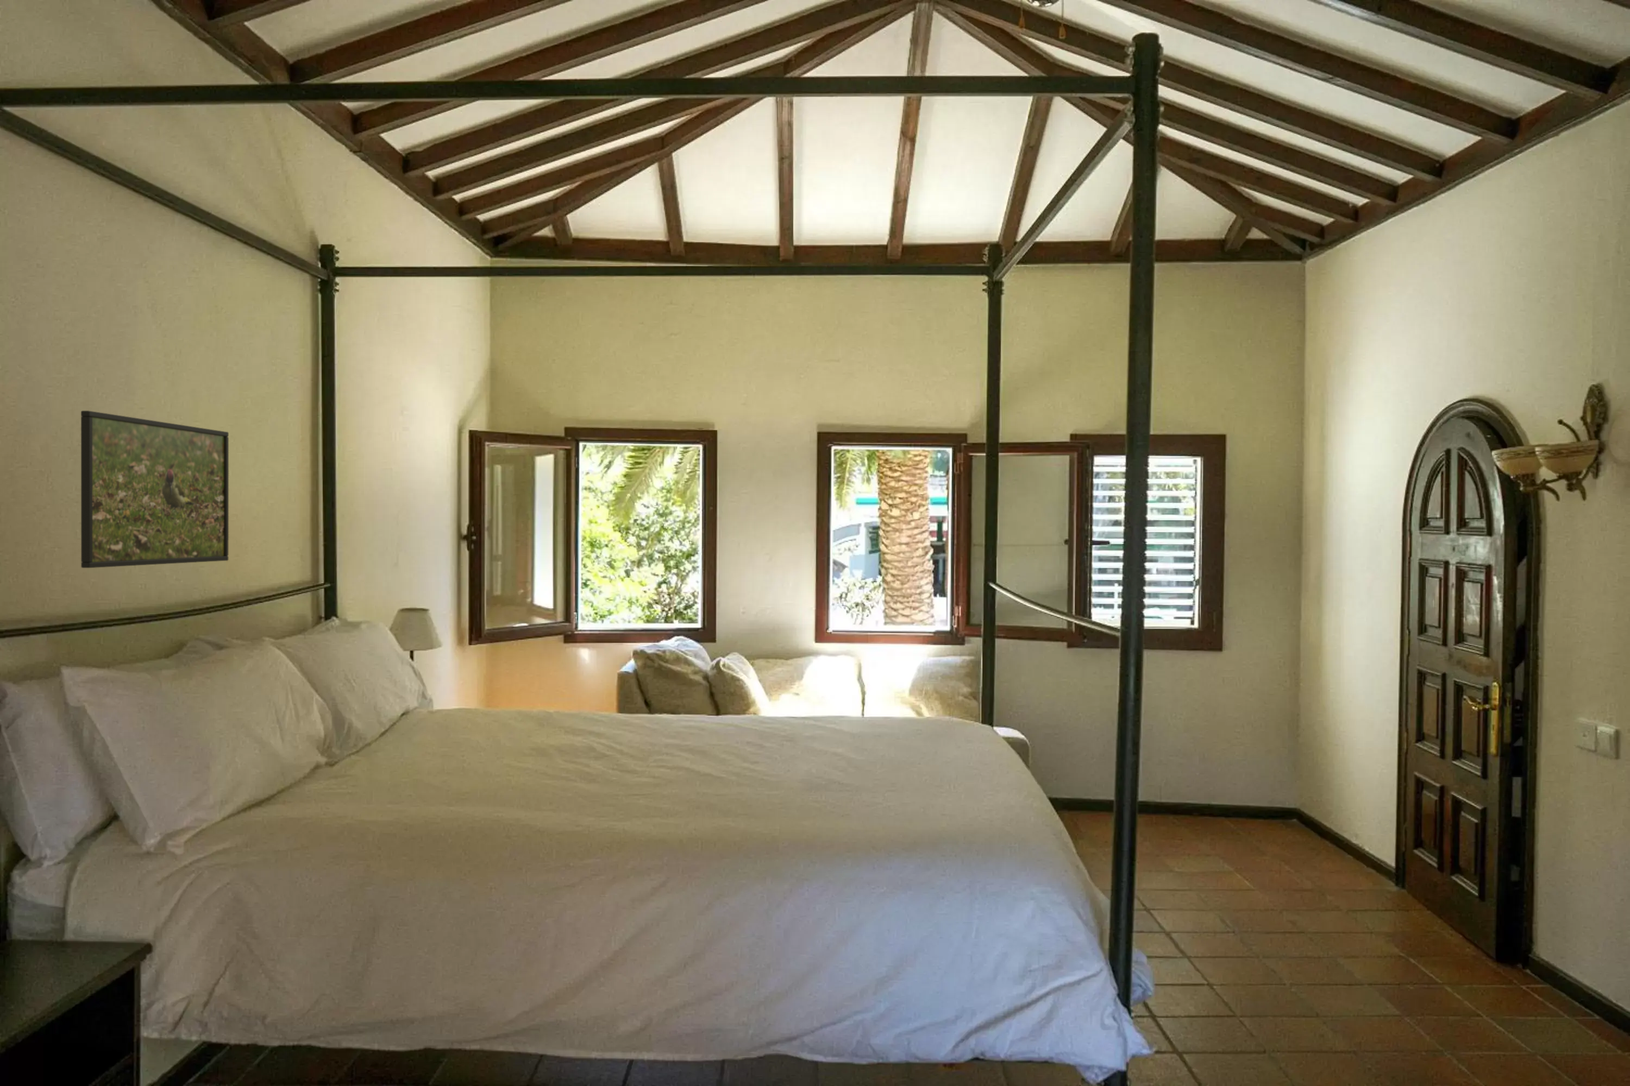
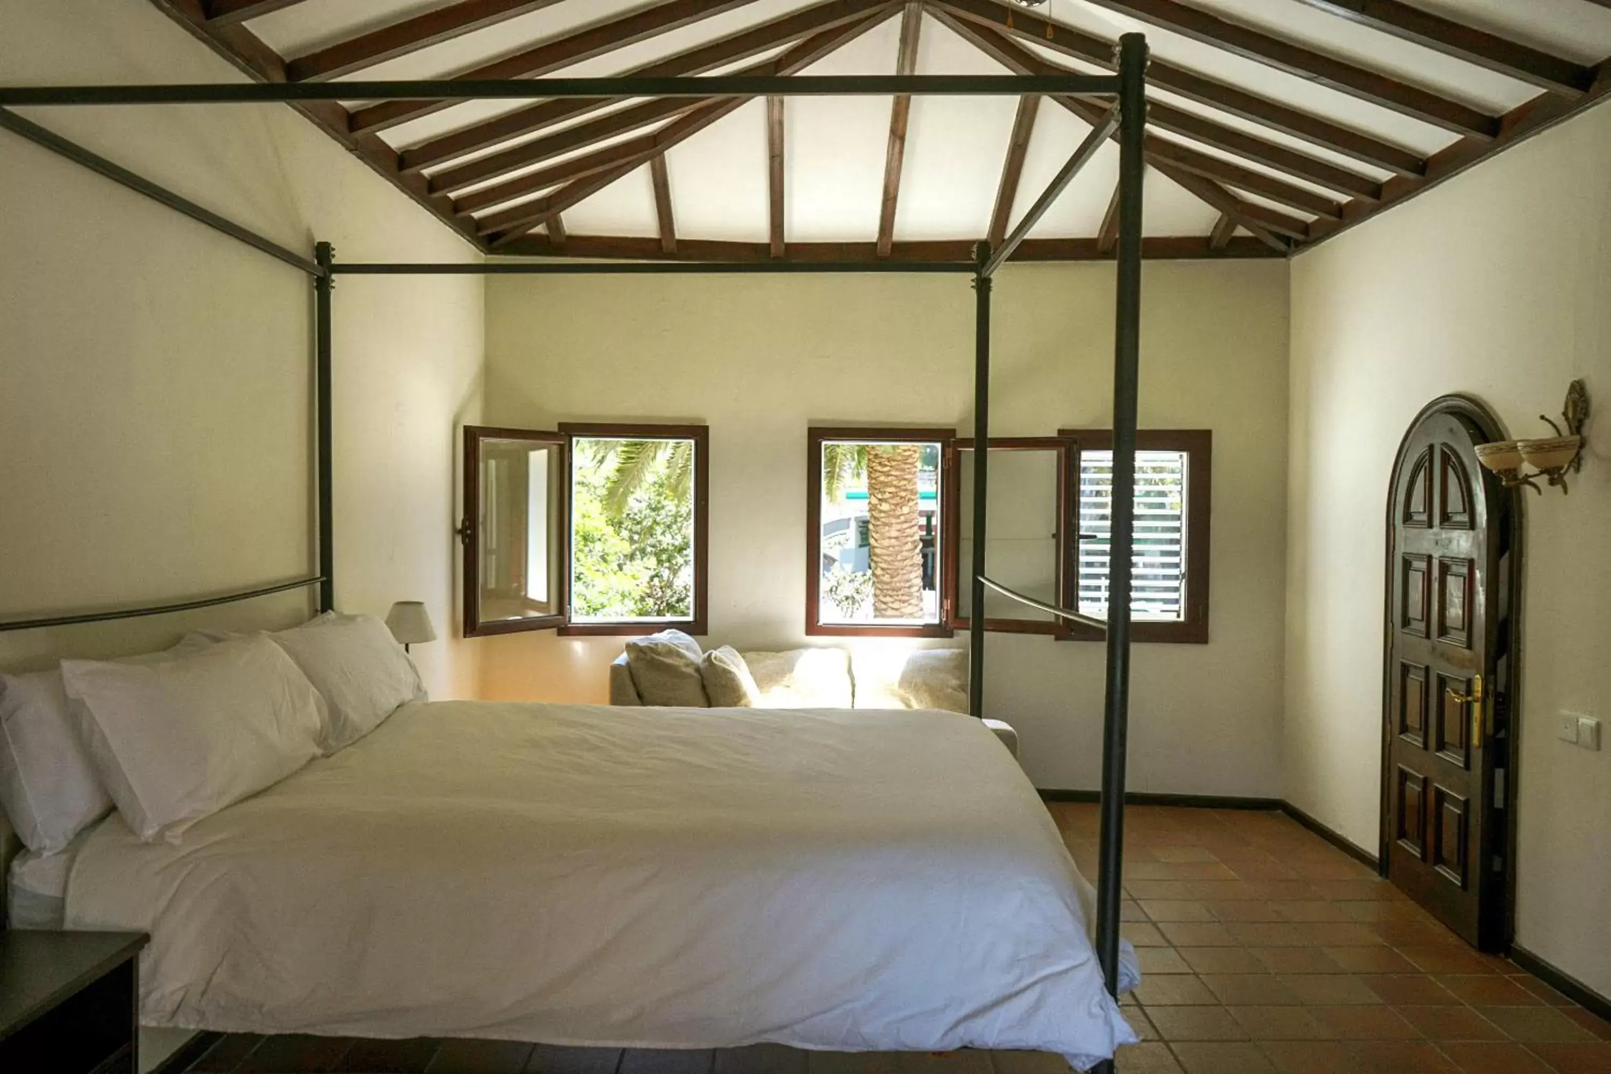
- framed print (163, 493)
